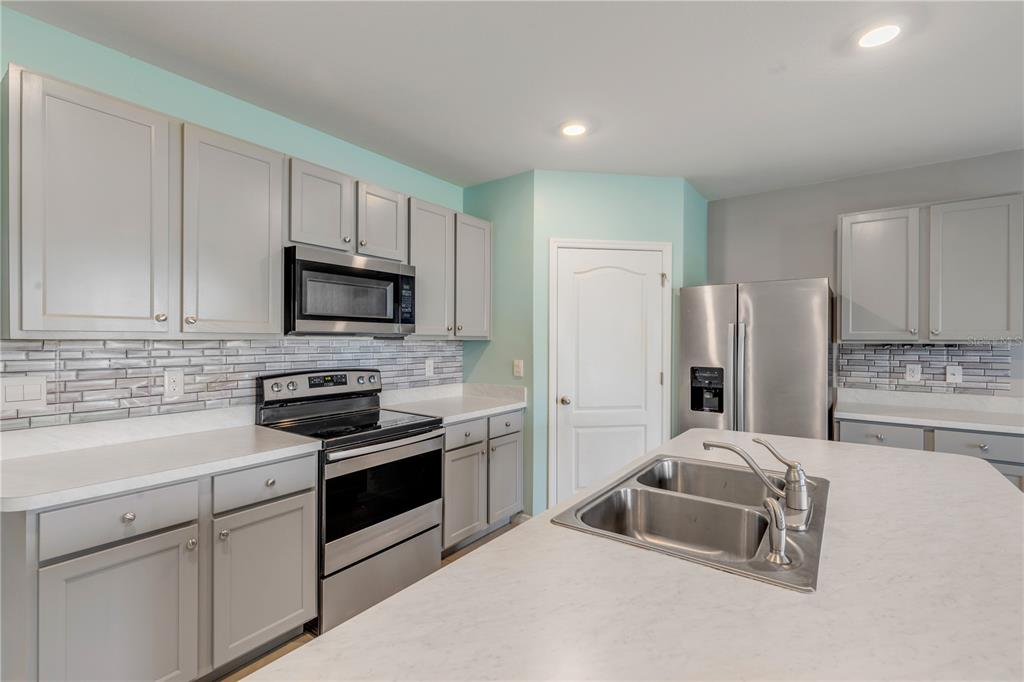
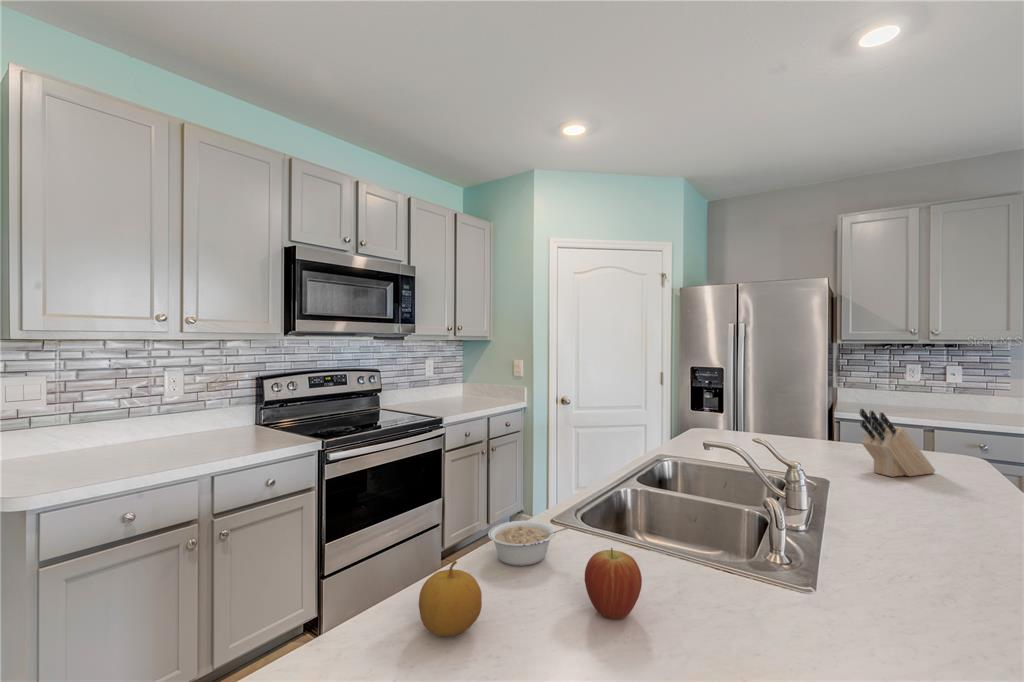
+ knife block (894, 440)
+ legume (524, 541)
+ fruit (450, 594)
+ fruit (612, 580)
